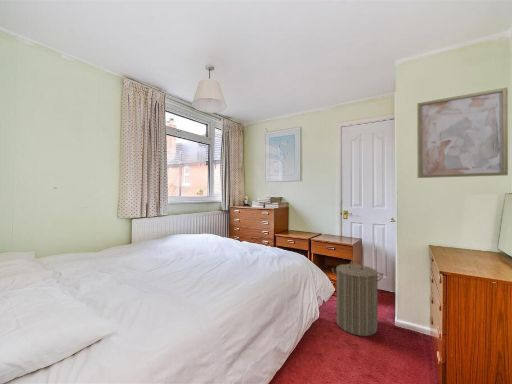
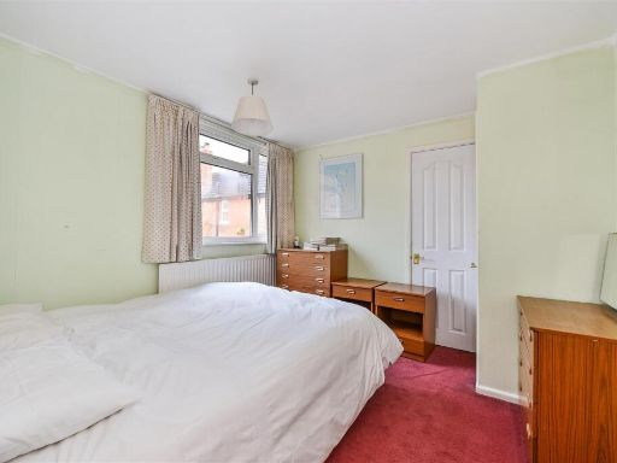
- laundry hamper (356, 292)
- wall art (458, 136)
